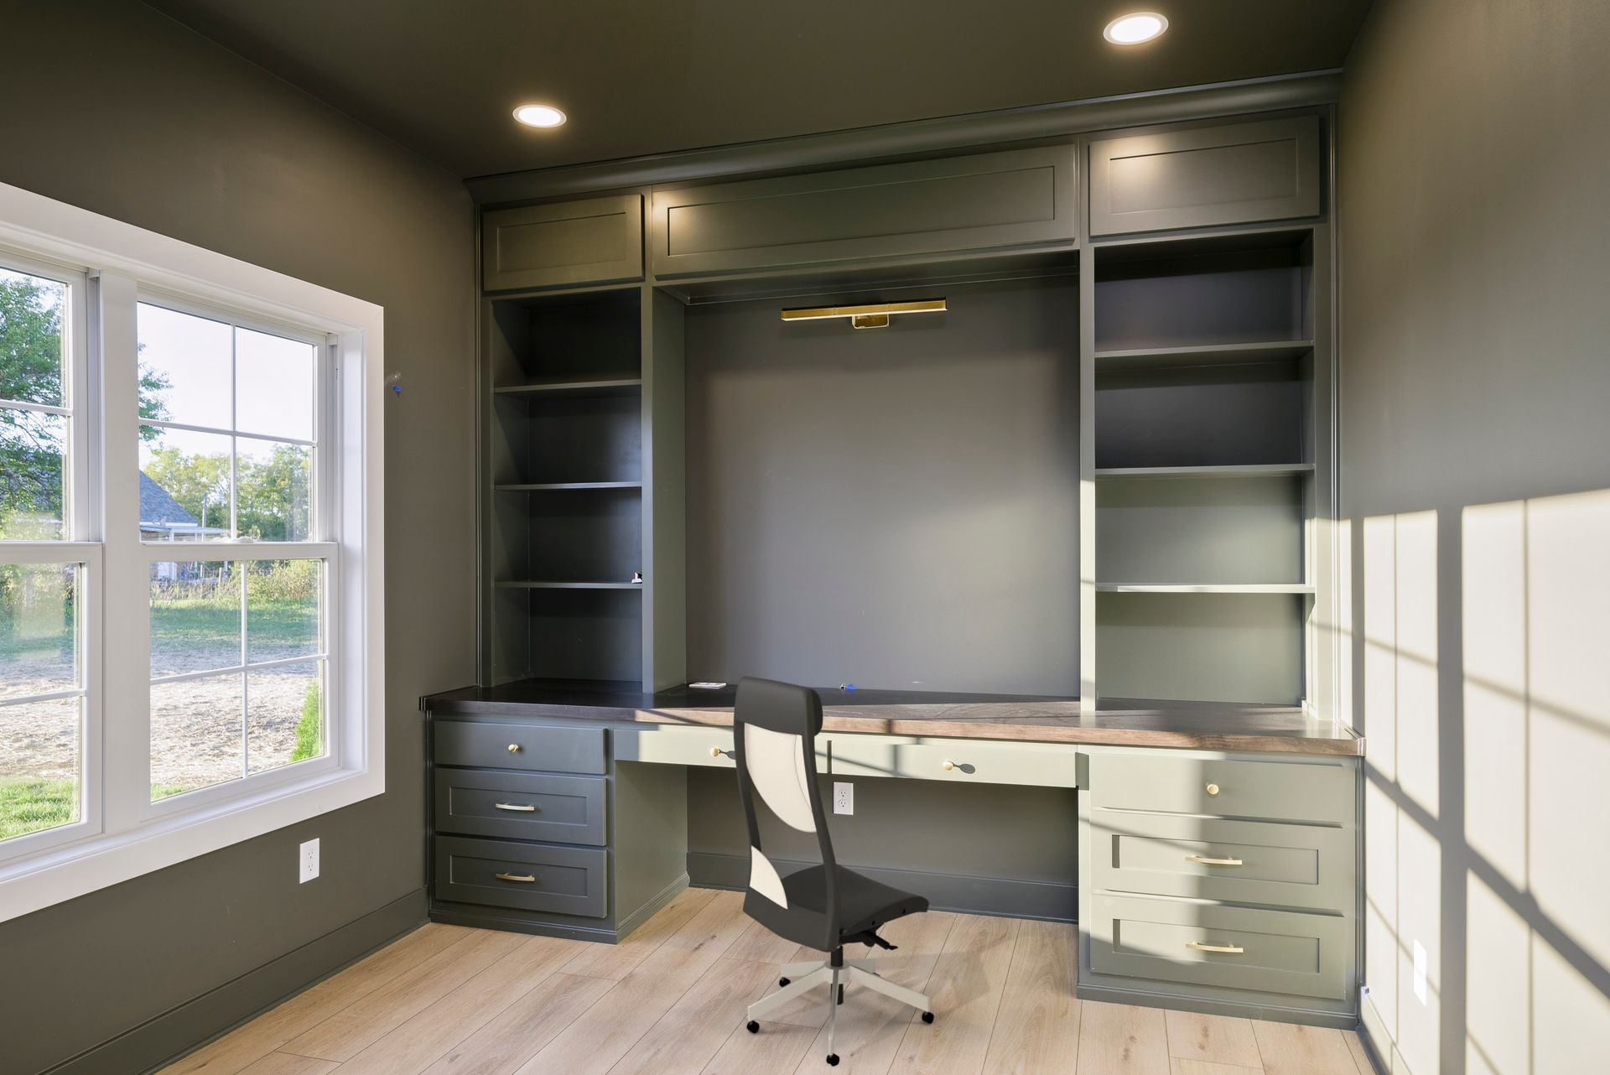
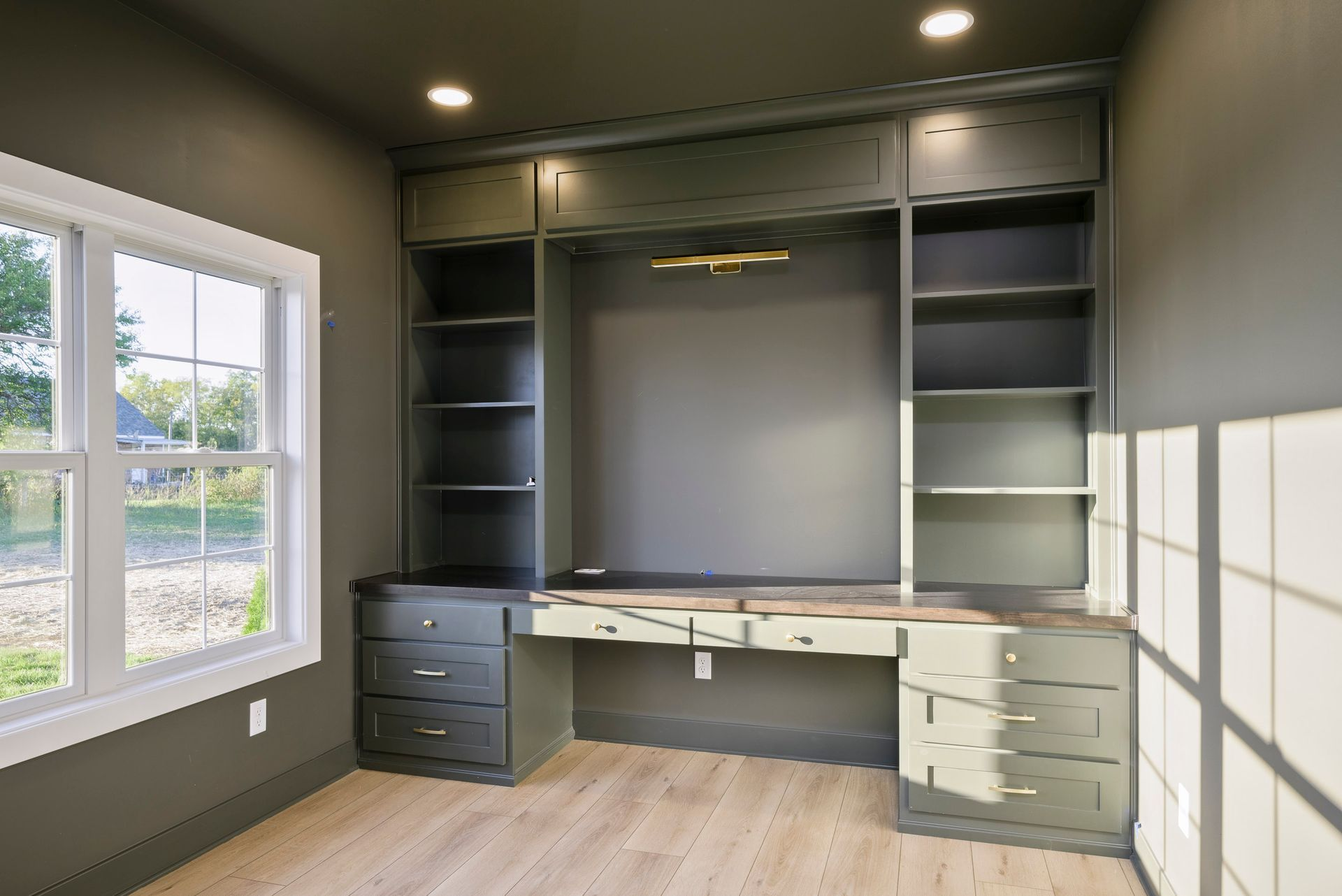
- office chair (829, 842)
